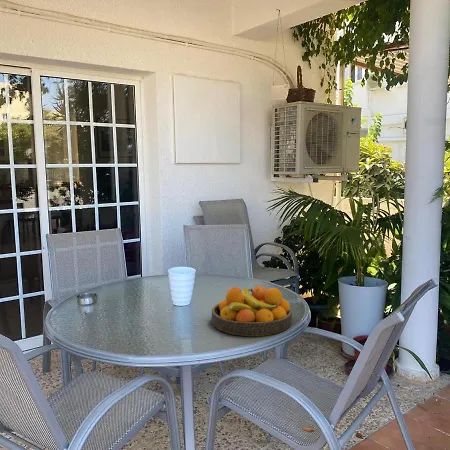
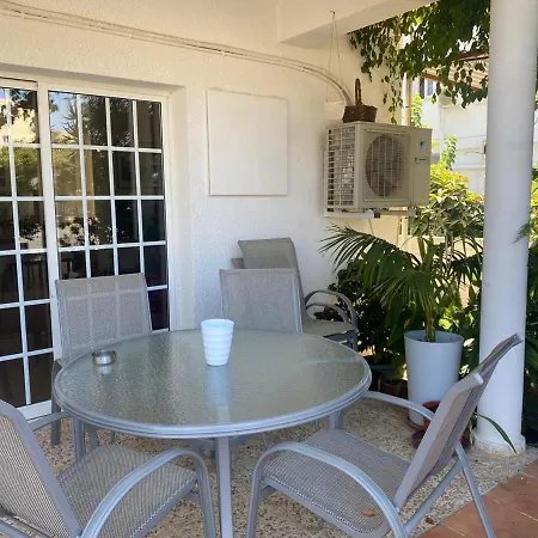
- fruit bowl (251, 304)
